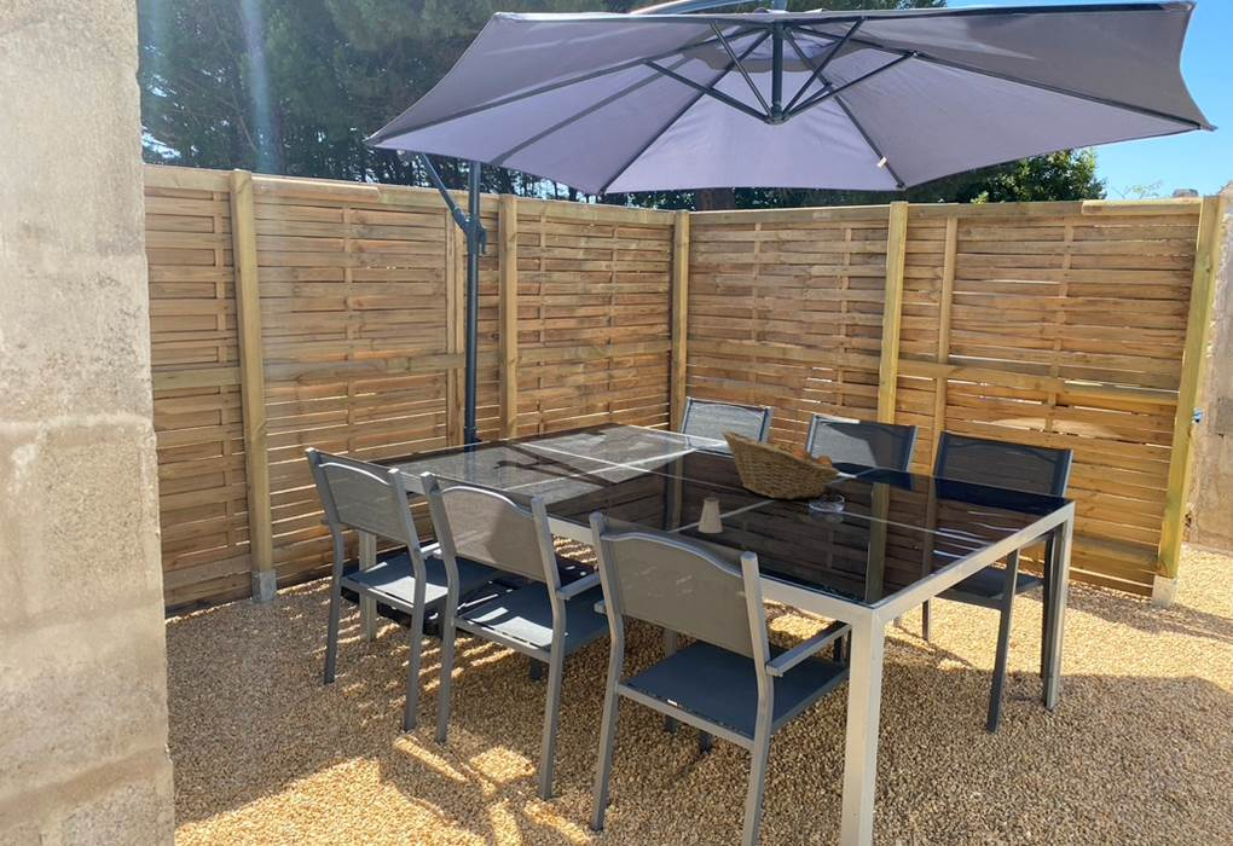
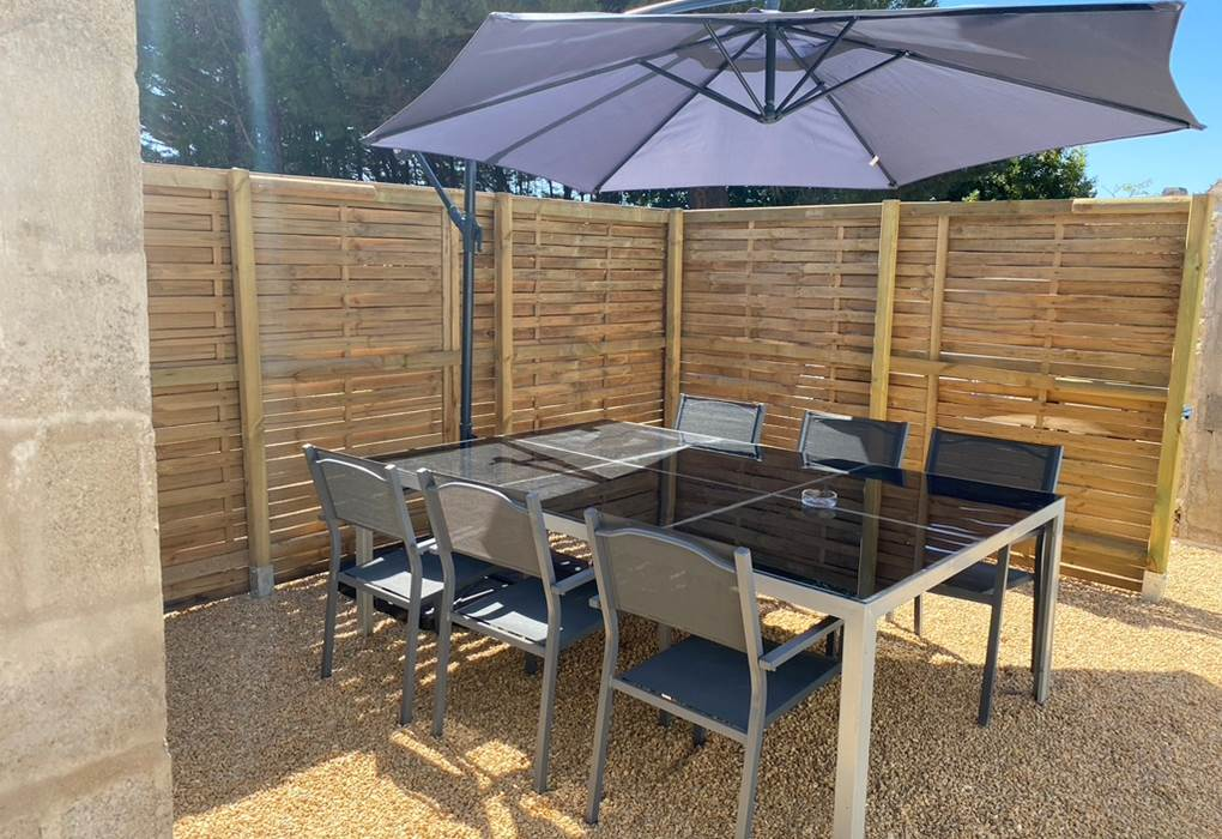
- fruit basket (777, 462)
- saltshaker (711, 514)
